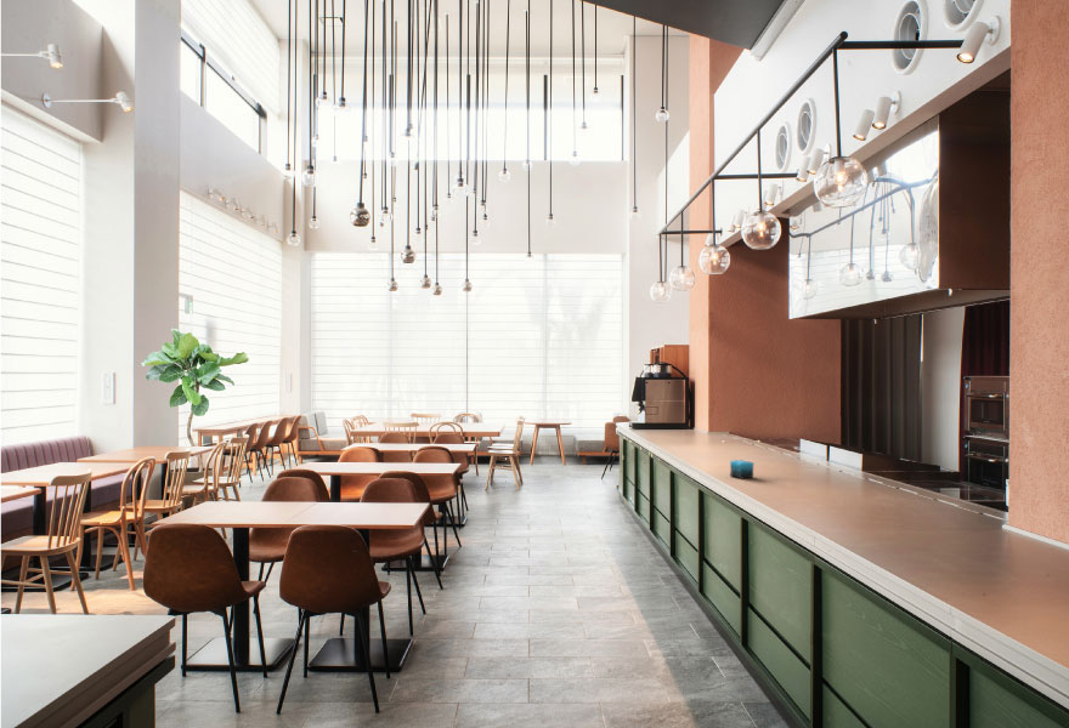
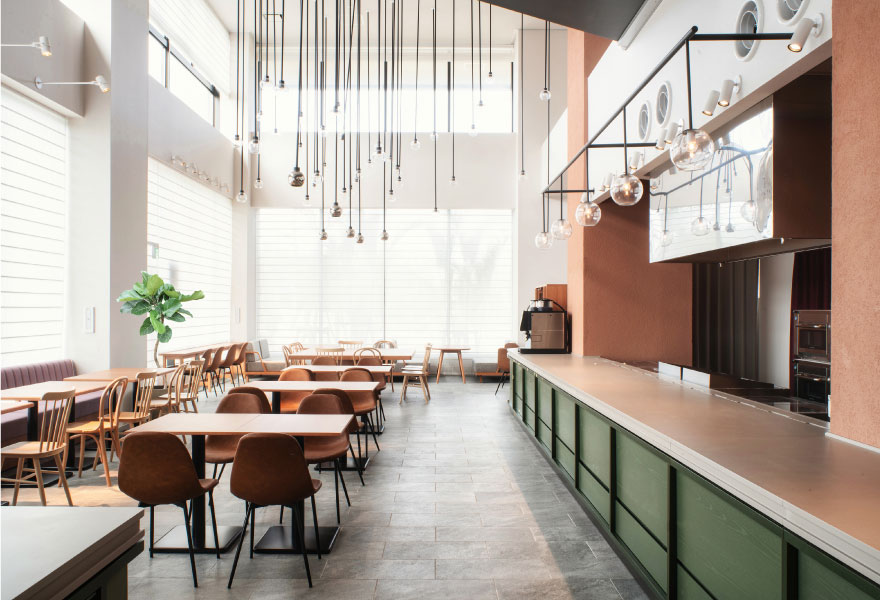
- candle (741, 466)
